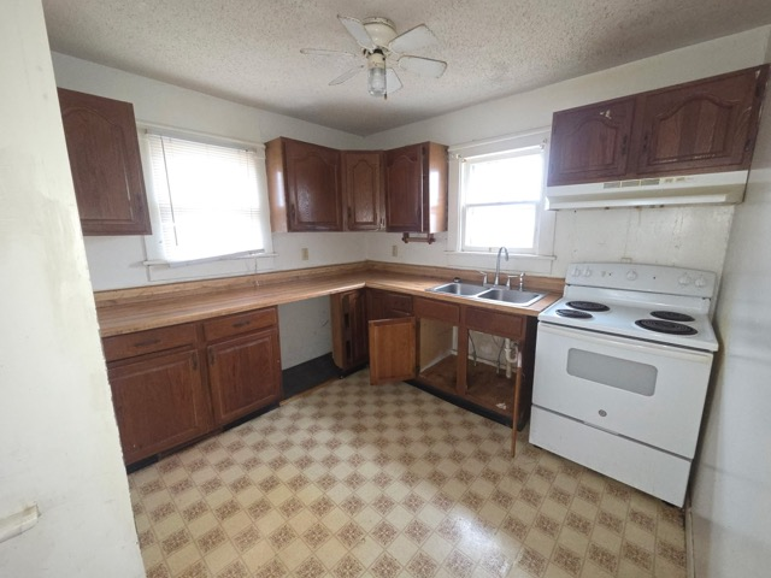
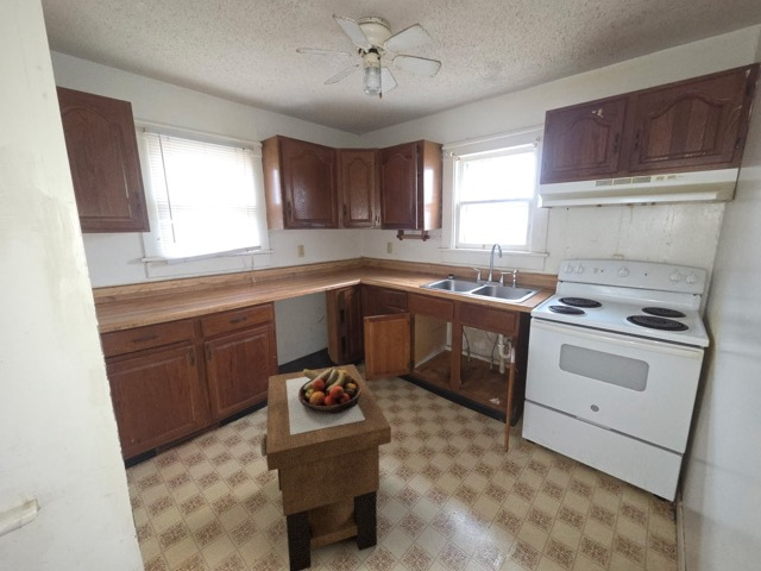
+ fruit bowl (329, 387)
+ side table (319, 453)
